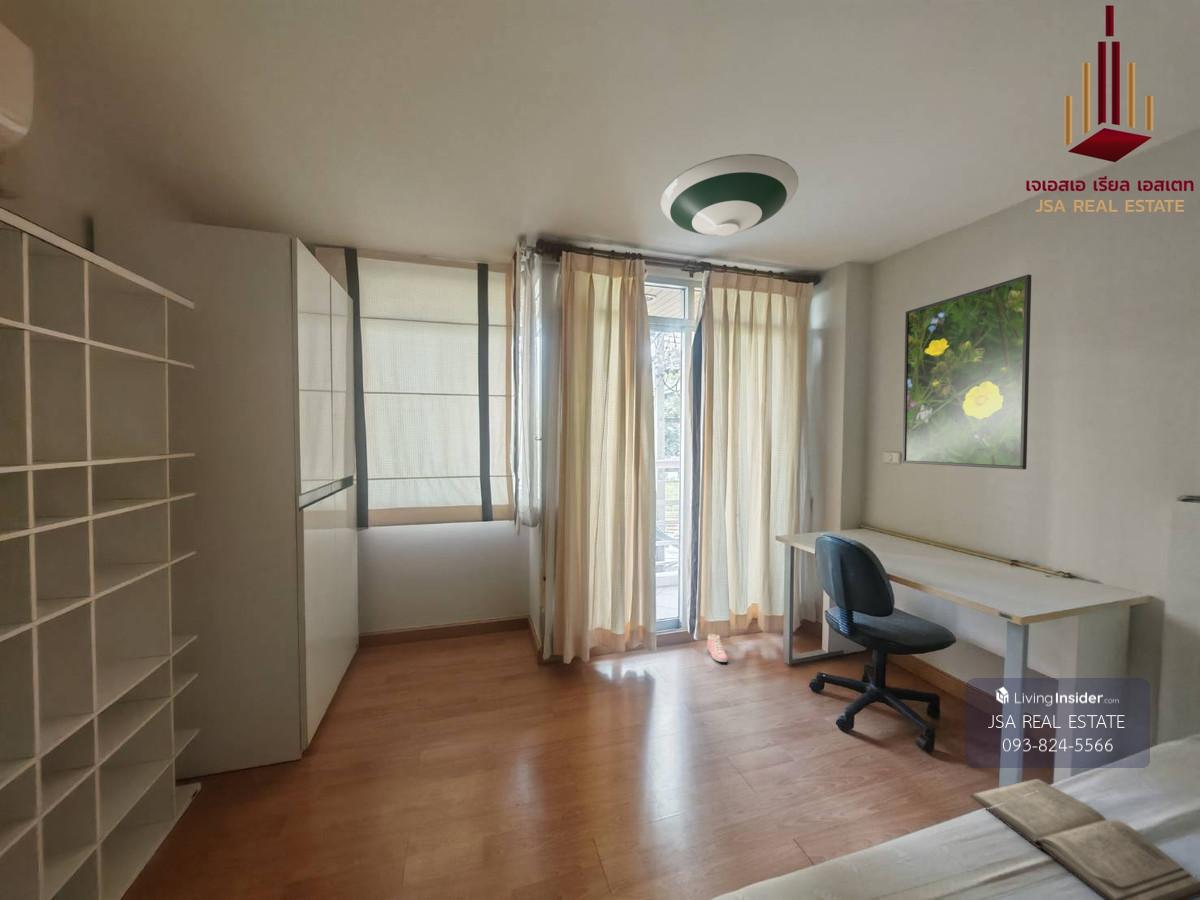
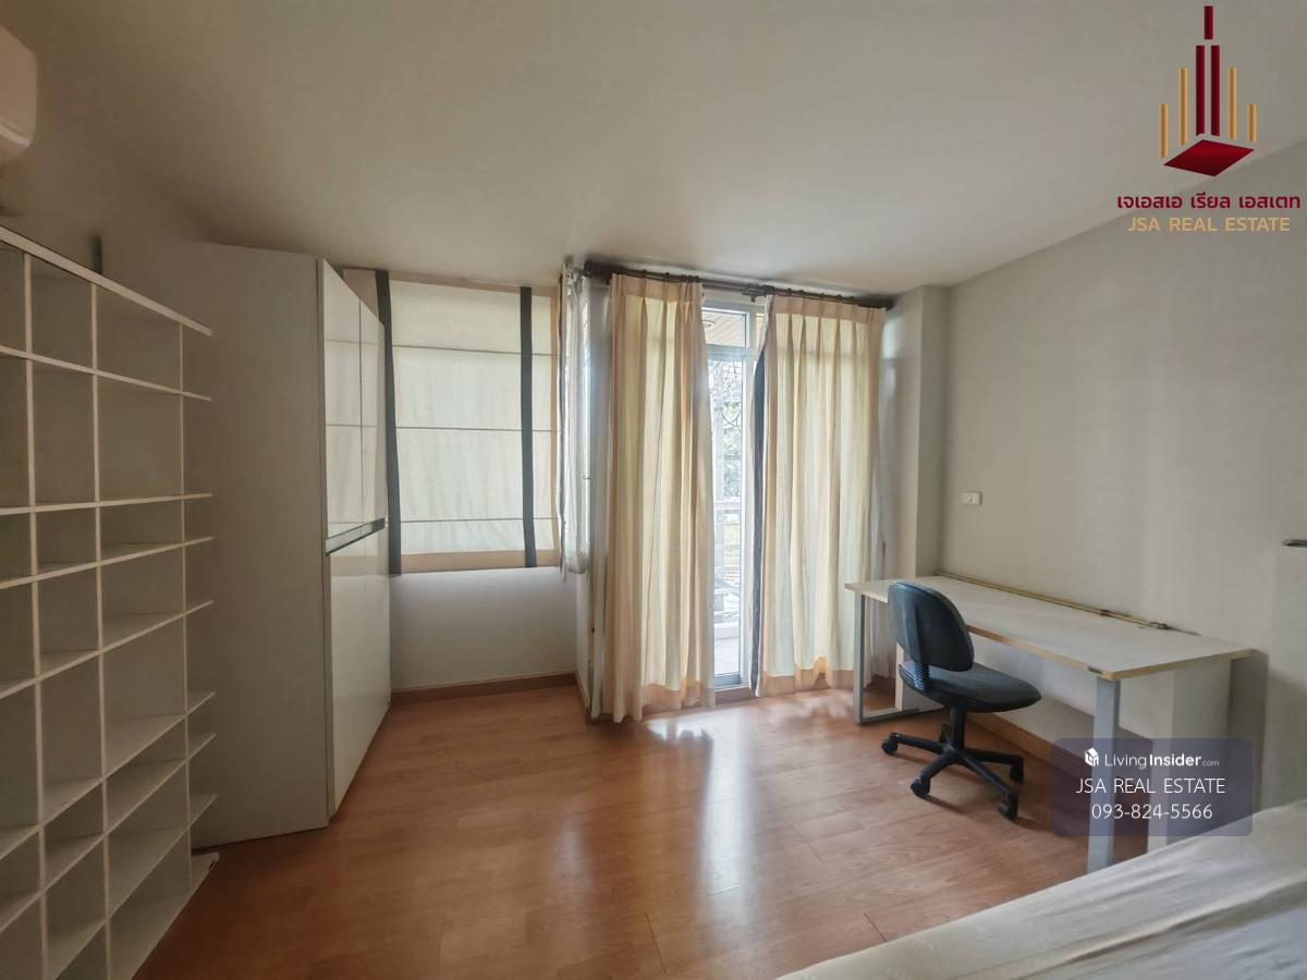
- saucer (726, 213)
- diary (1075, 830)
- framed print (958, 381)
- sneaker (716, 646)
